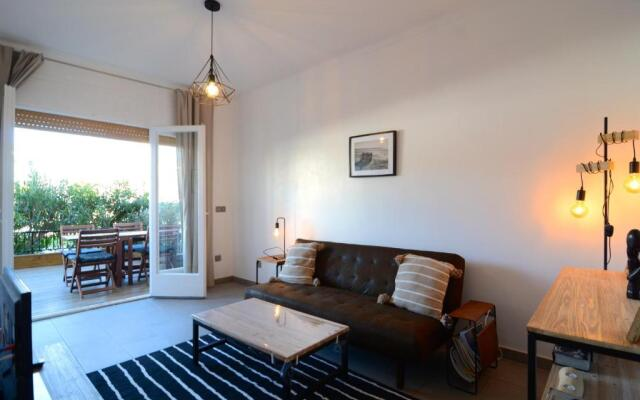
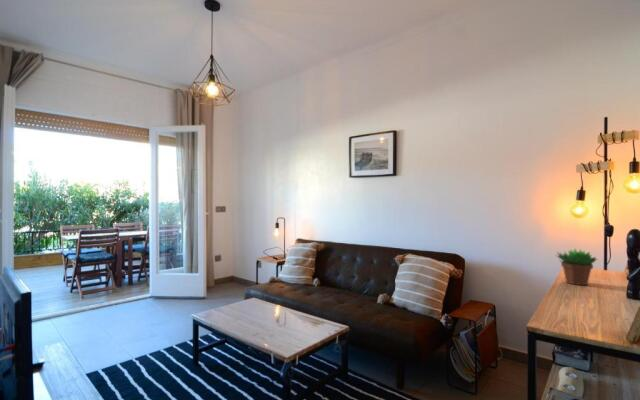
+ succulent plant (575, 265)
